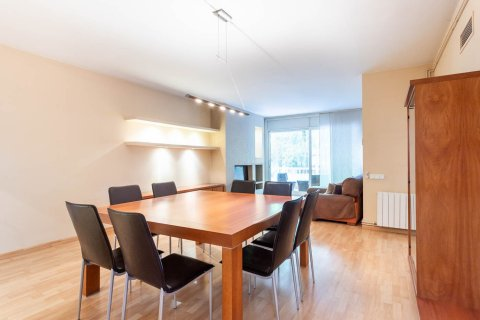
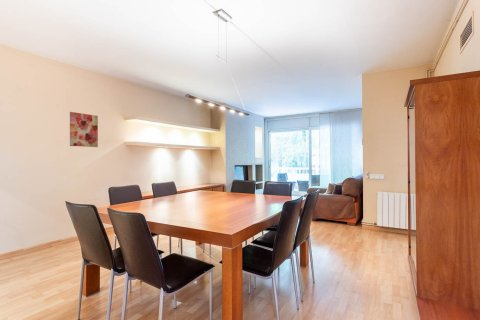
+ wall art (84, 130)
